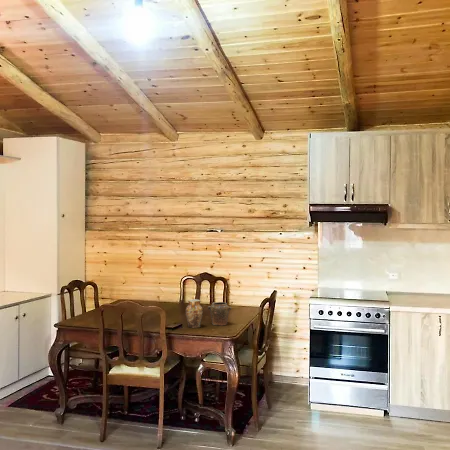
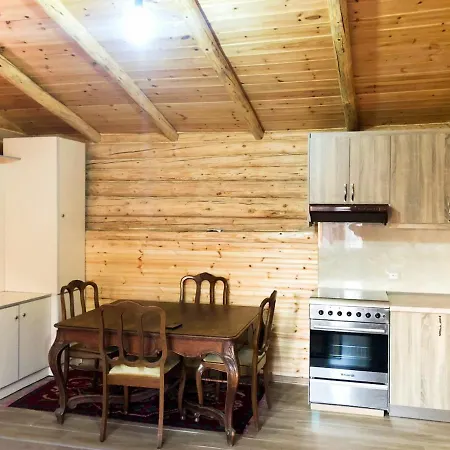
- jar set (210, 311)
